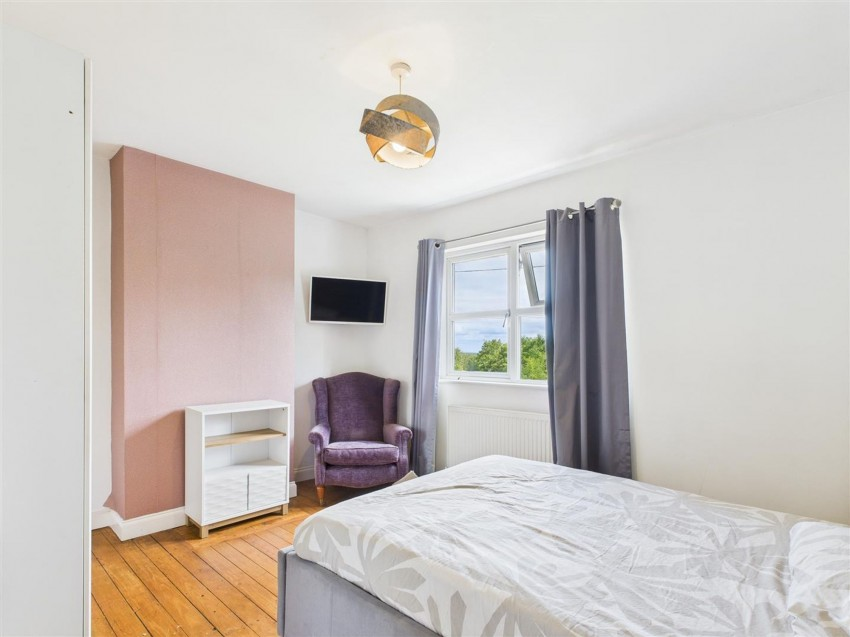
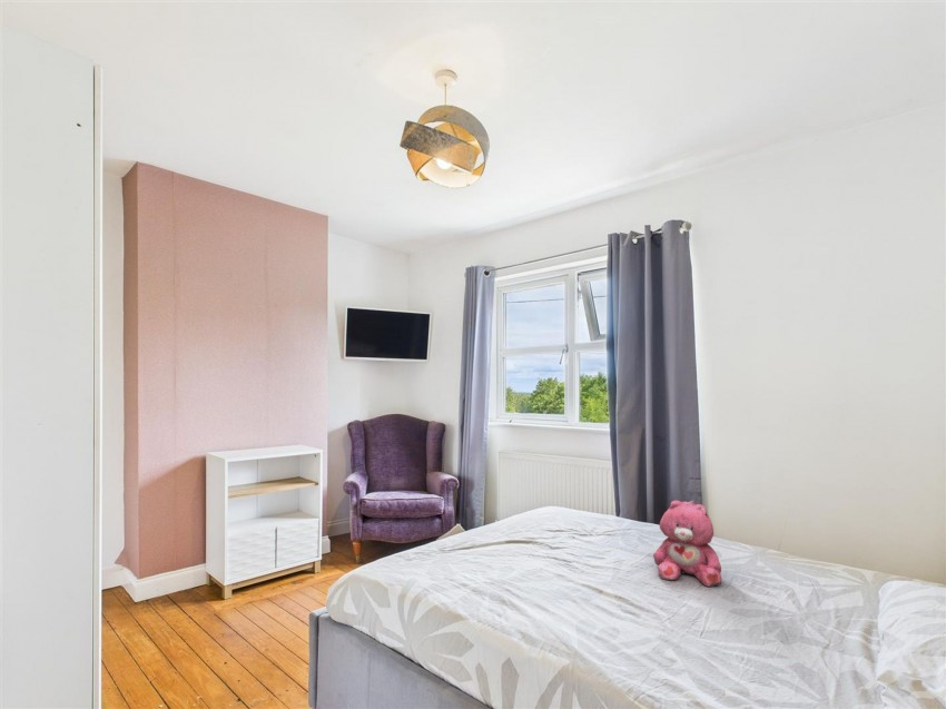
+ teddy bear (687, 536)
